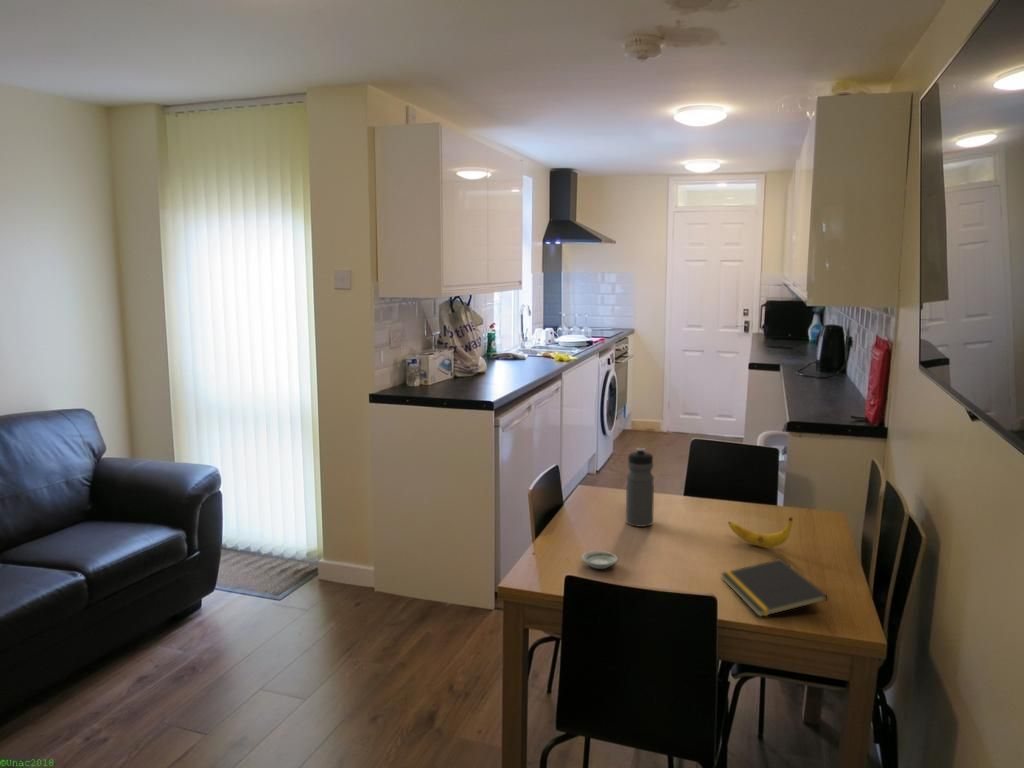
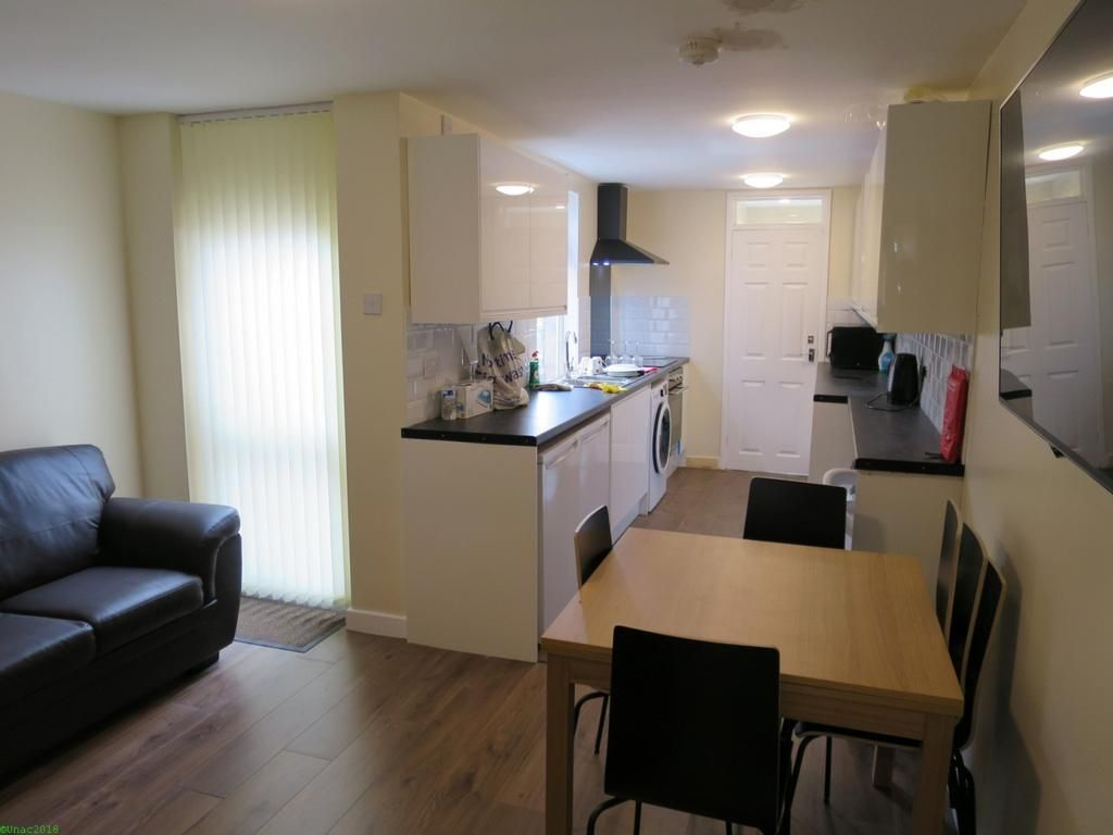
- saucer (599, 561)
- water bottle (640, 485)
- notepad (770, 586)
- banana (759, 533)
